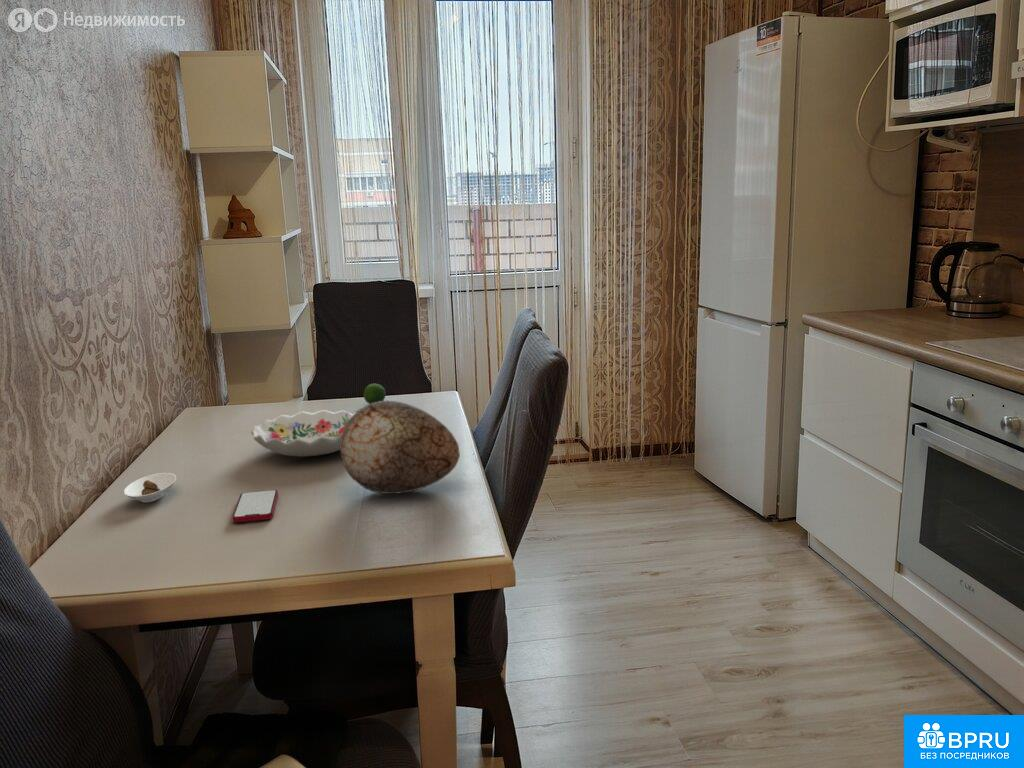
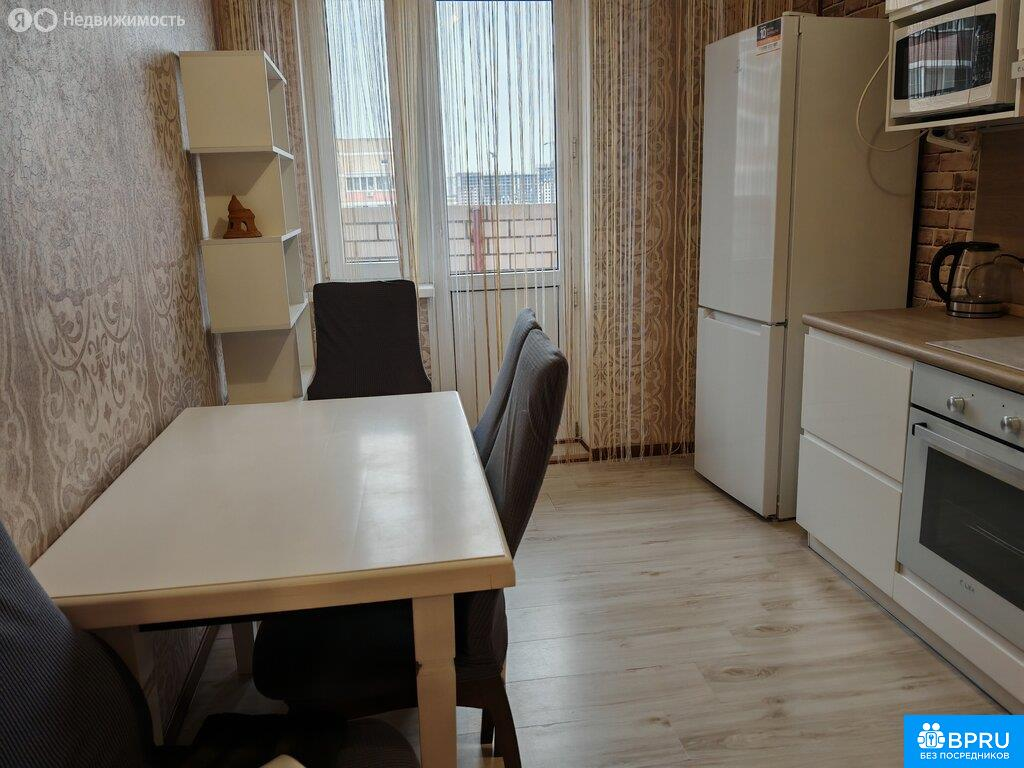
- decorative bowl (312, 436)
- fruit (374, 393)
- decorative egg (399, 445)
- saucer (151, 488)
- smartphone (256, 505)
